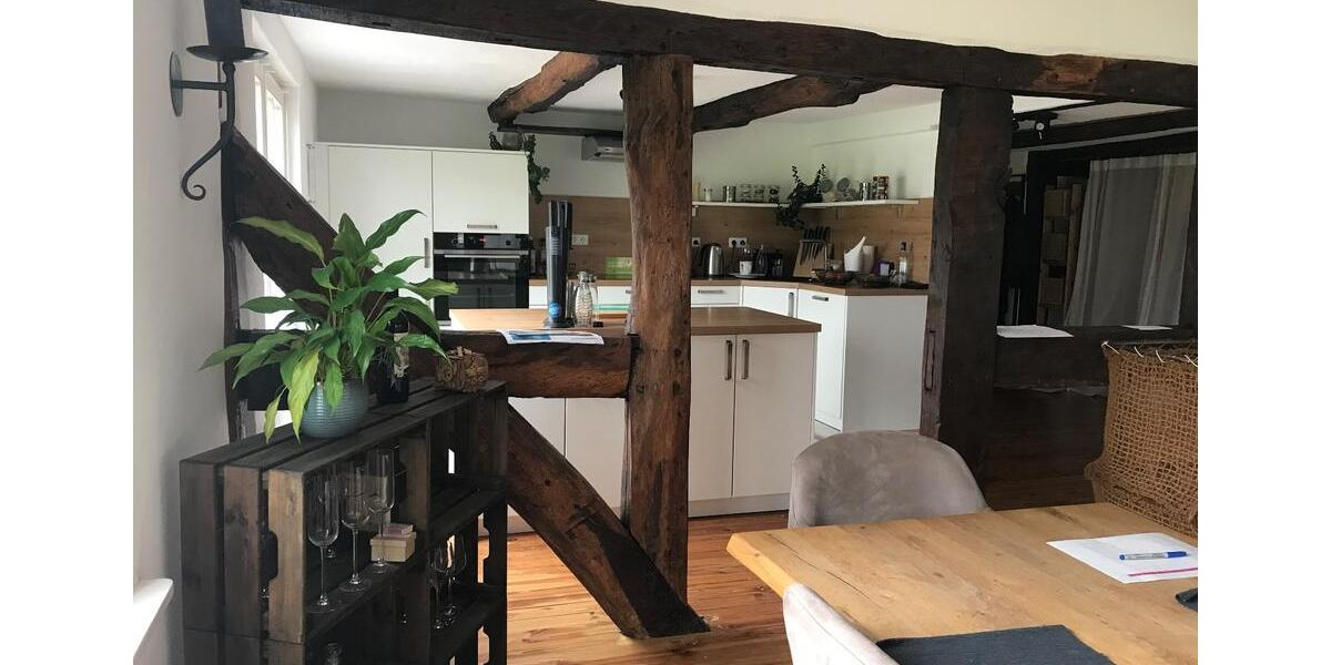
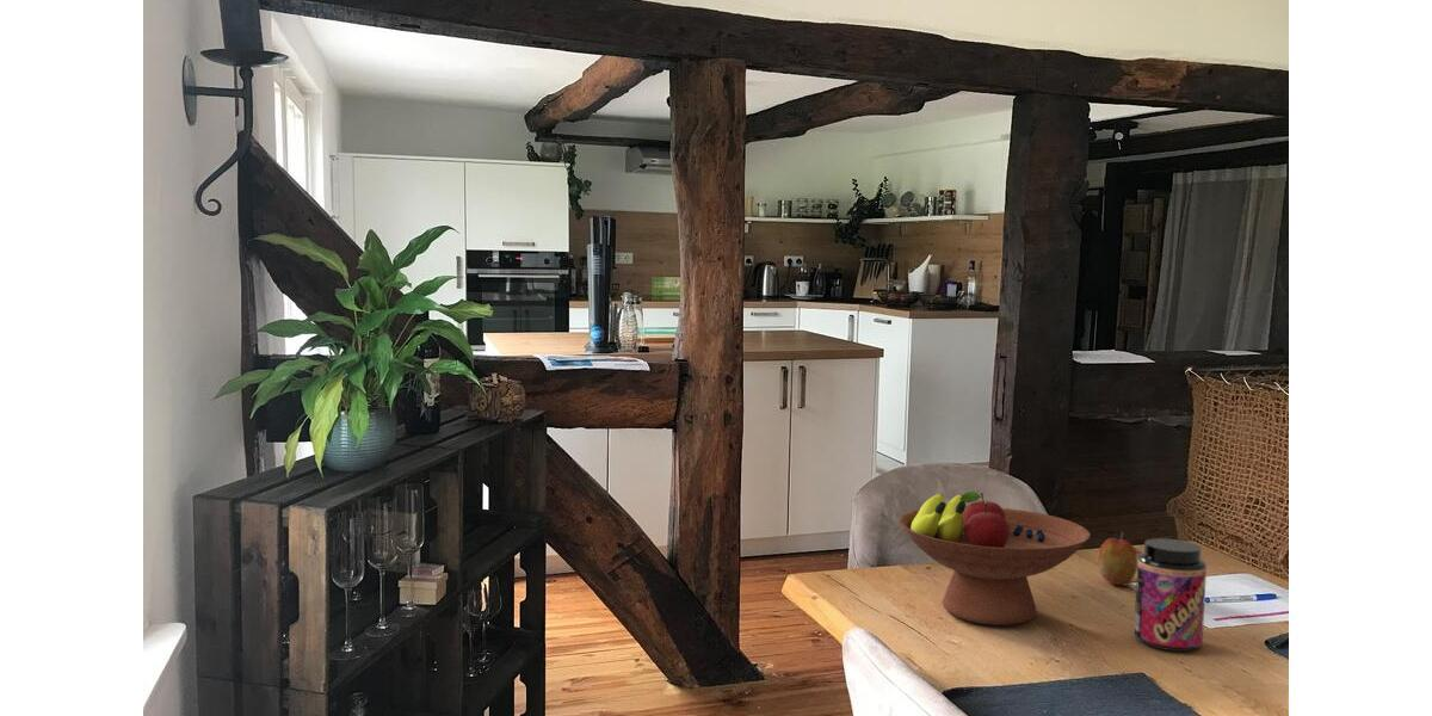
+ apple (1117, 557)
+ jar (1169, 593)
+ fruit bowl (990, 551)
